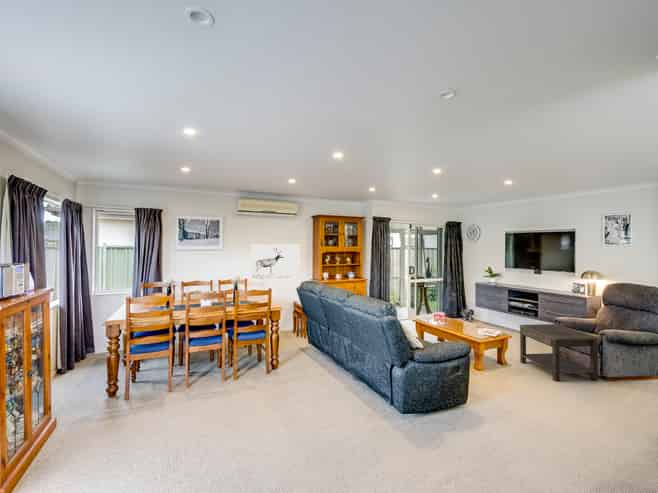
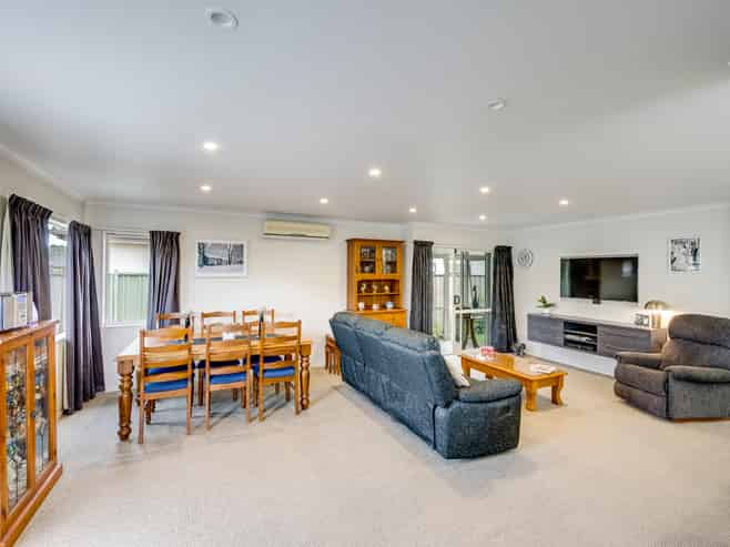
- side table (555, 350)
- wall art (276, 261)
